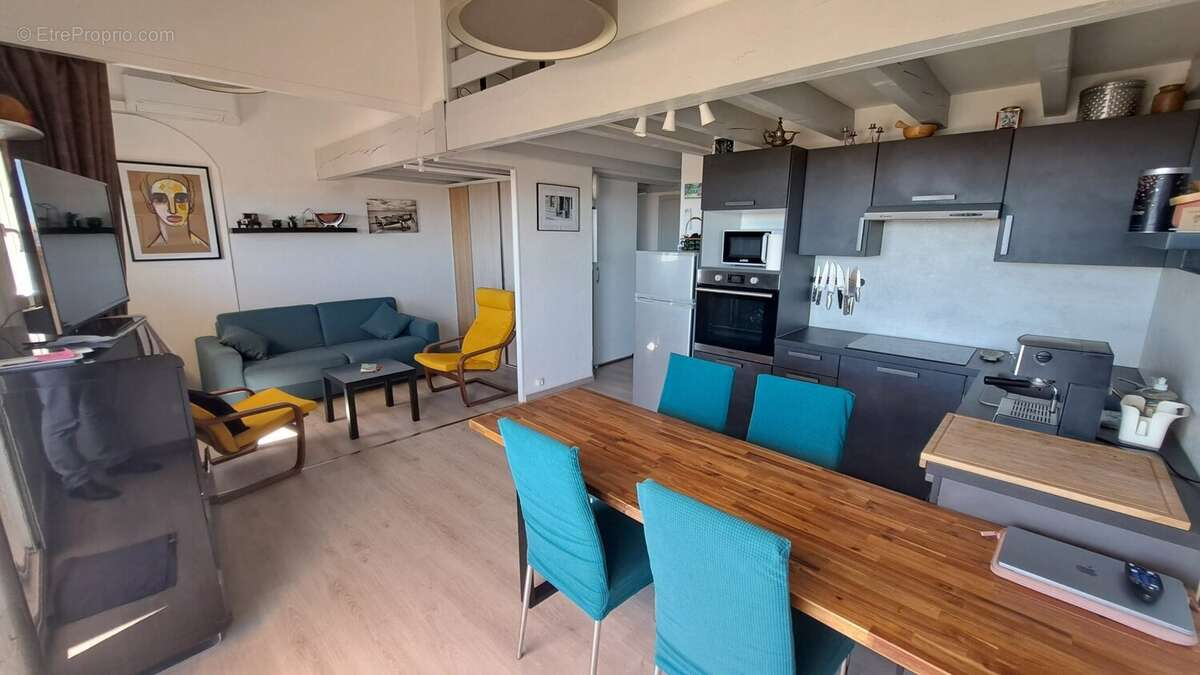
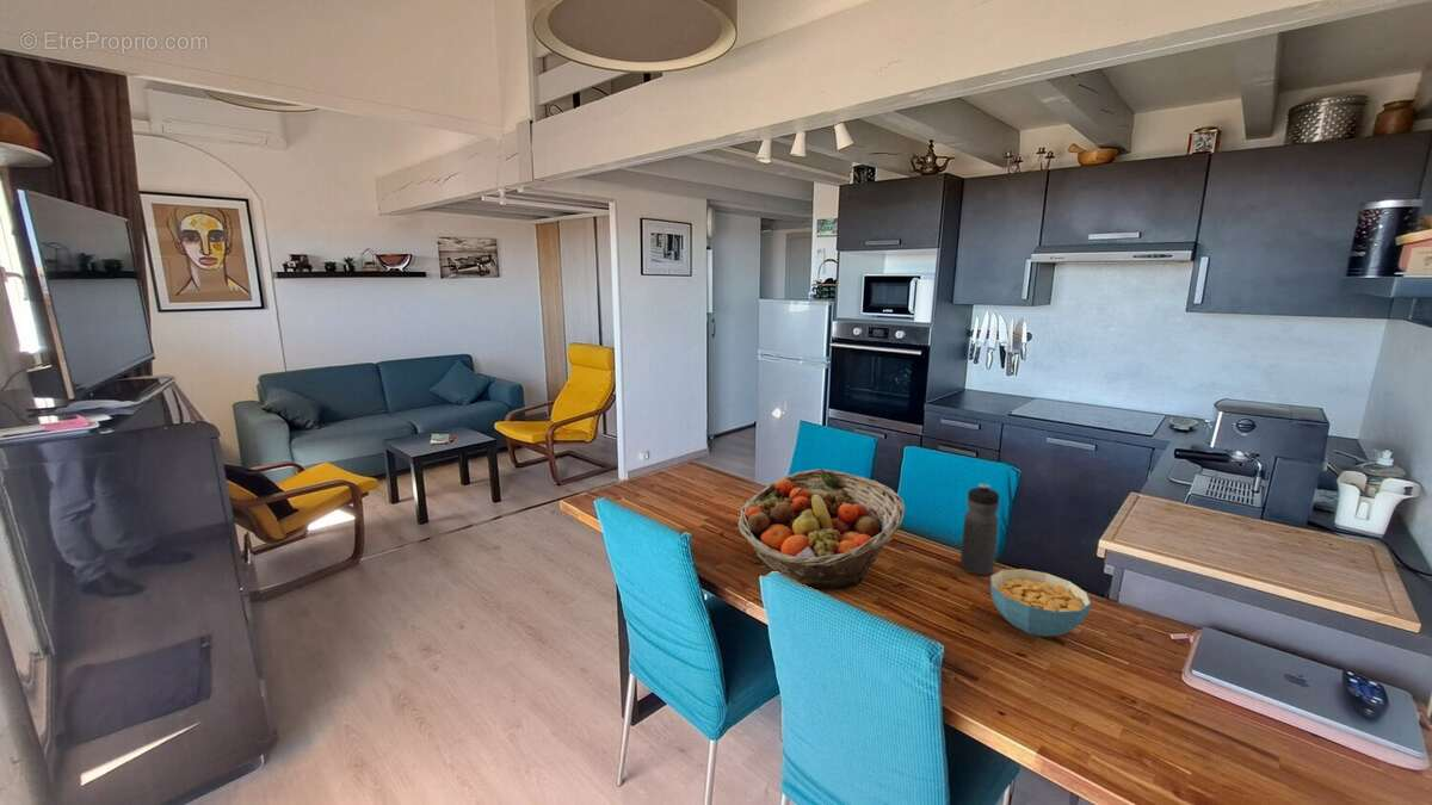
+ water bottle (980, 527)
+ fruit basket (816, 524)
+ cereal bowl (1036, 608)
